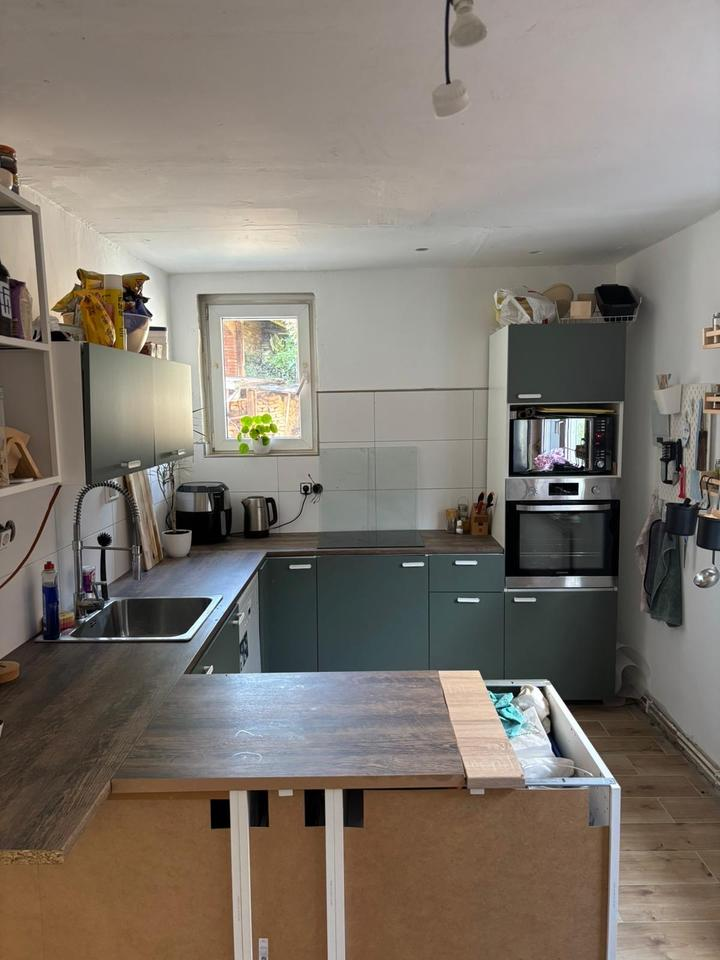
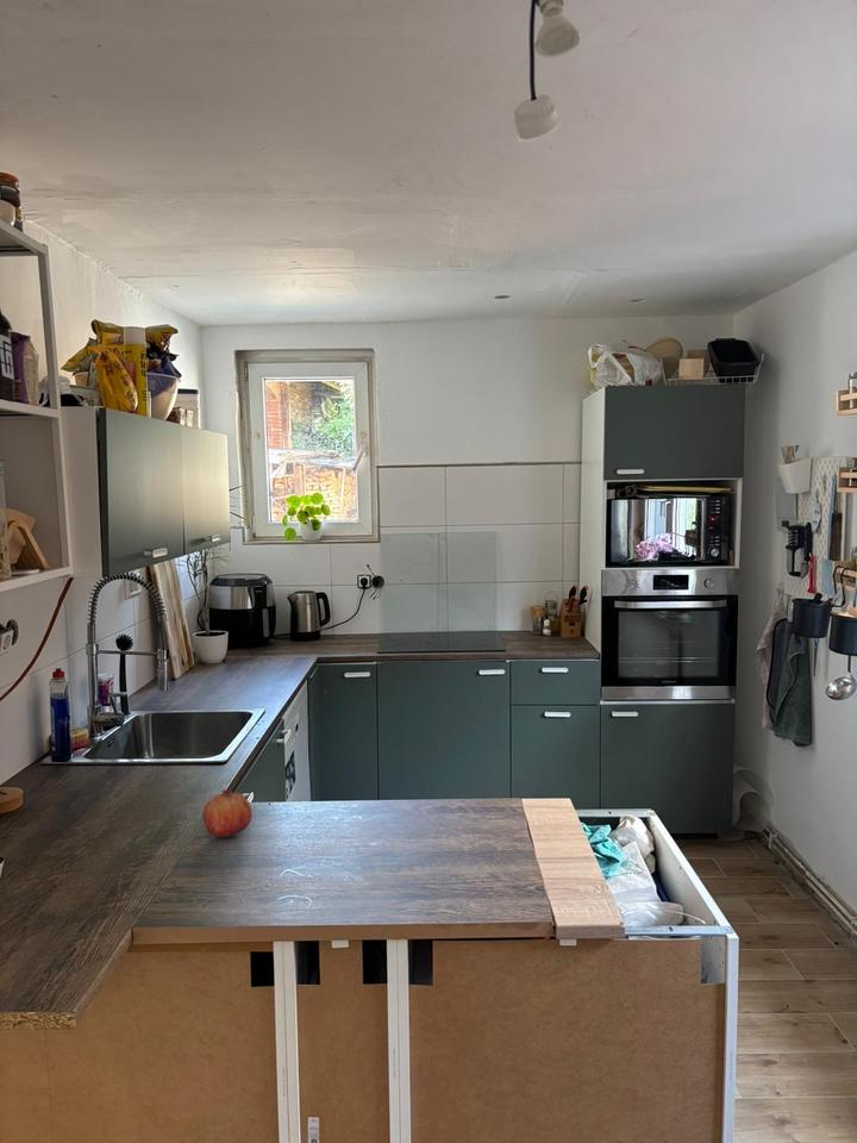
+ fruit (226, 812)
